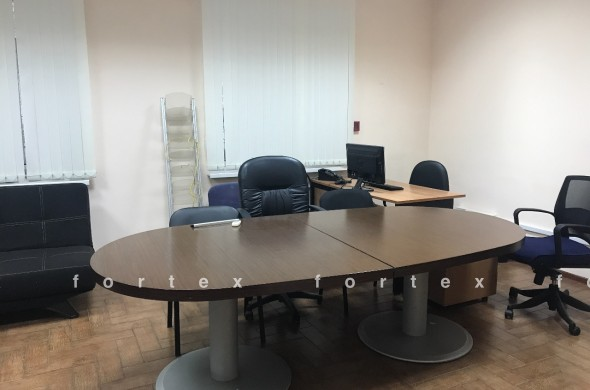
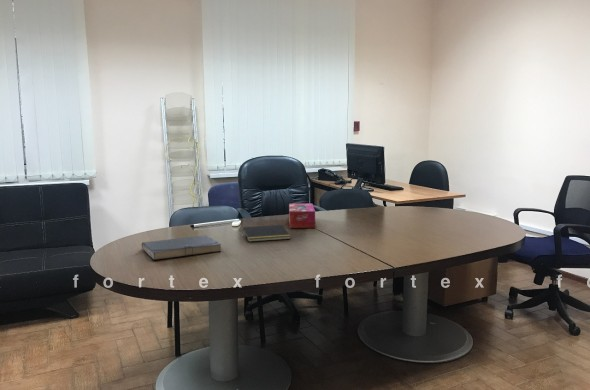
+ file folder (181, 246)
+ notepad (266, 232)
+ tissue box (301, 215)
